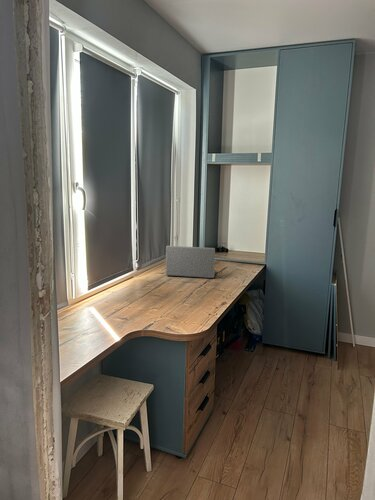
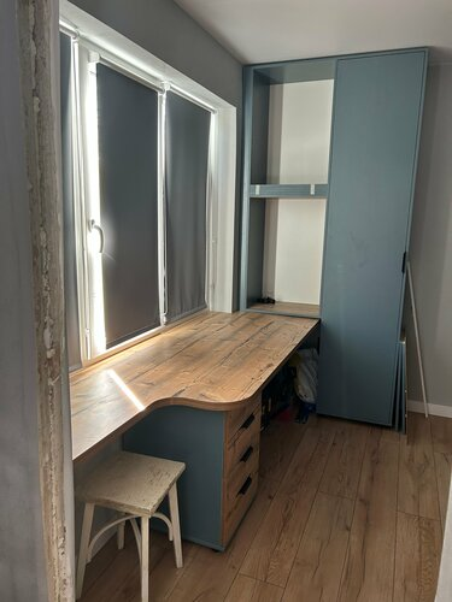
- laptop (191, 259)
